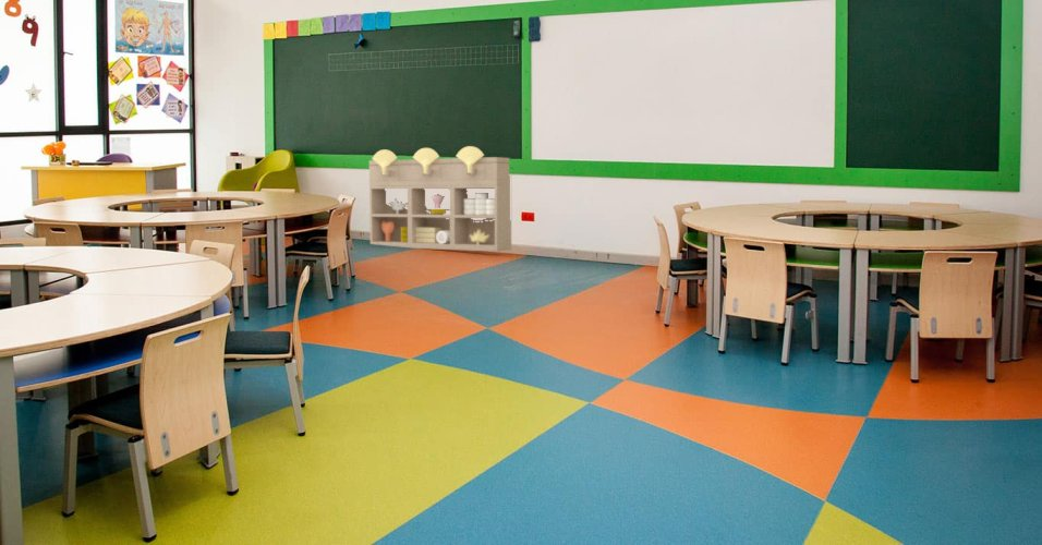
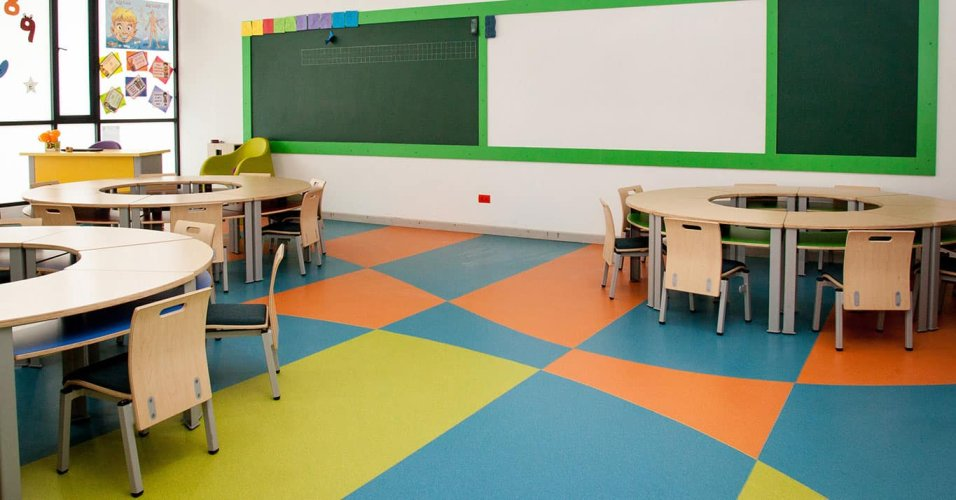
- storage shelving unit (435, 198)
